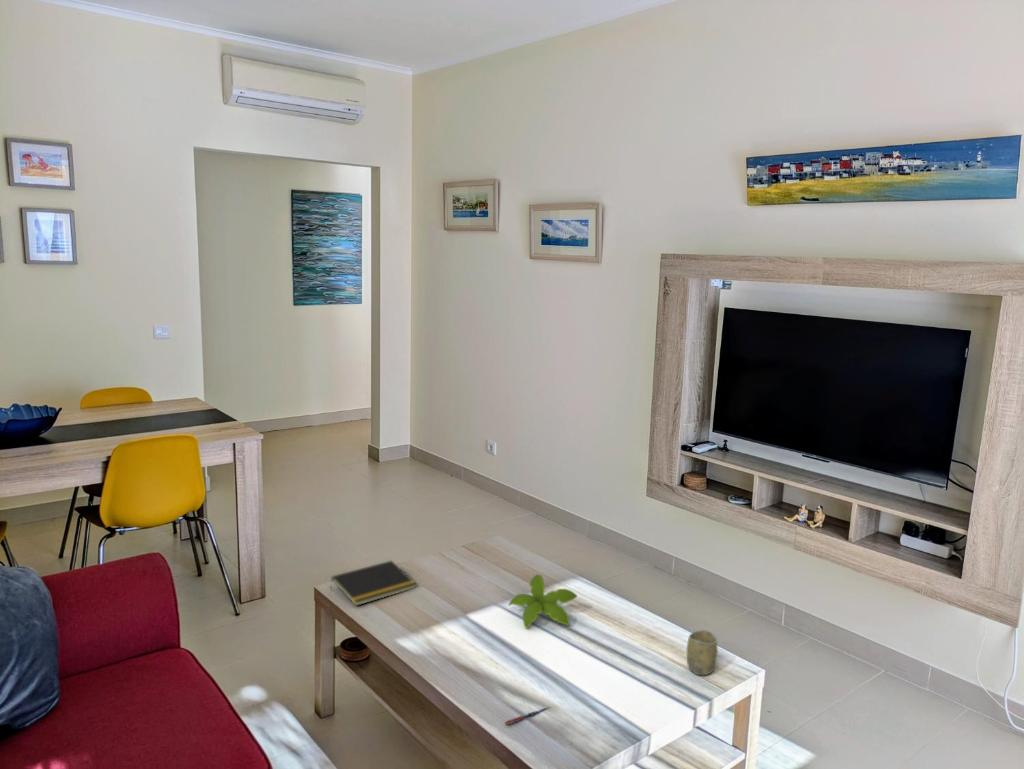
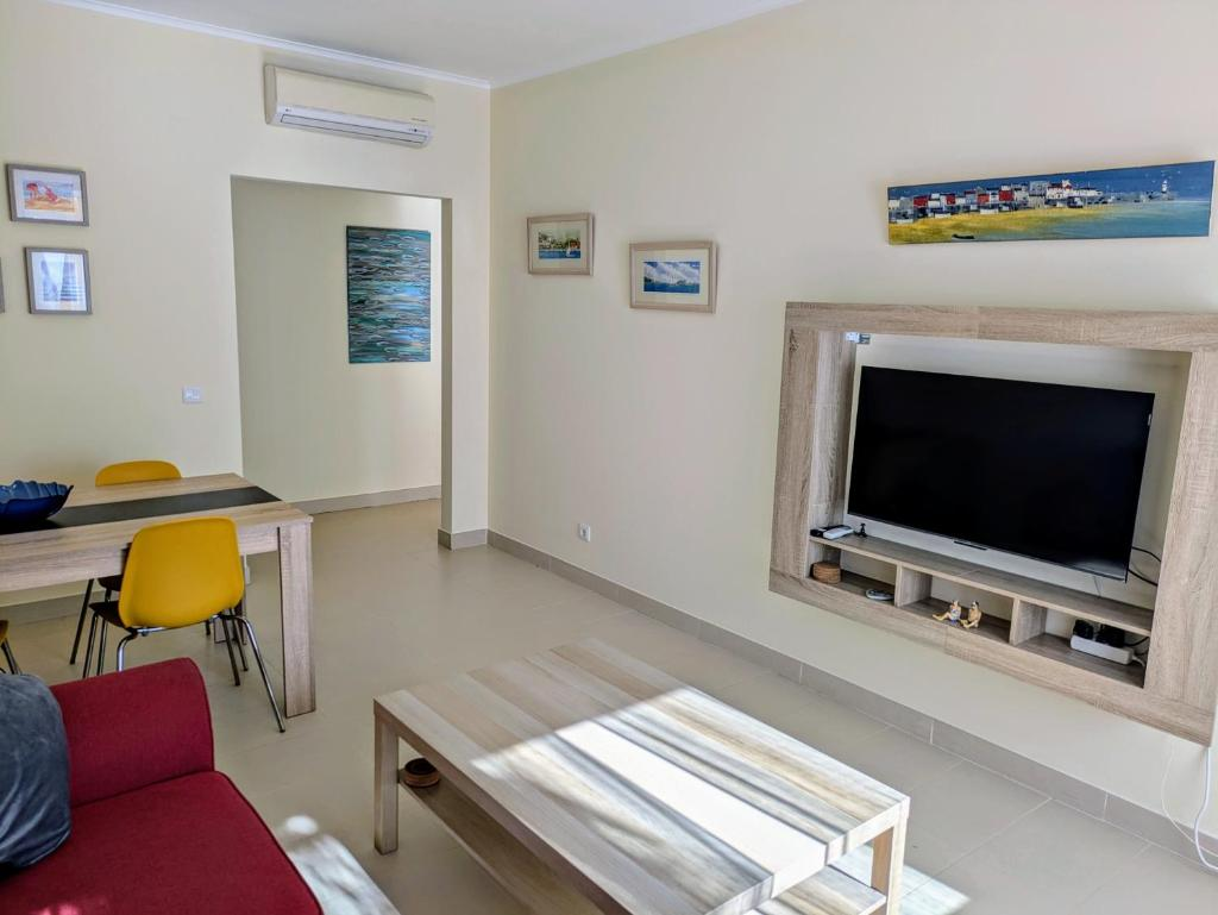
- cup (701, 652)
- pen (528, 714)
- notepad (374, 581)
- plant (543, 602)
